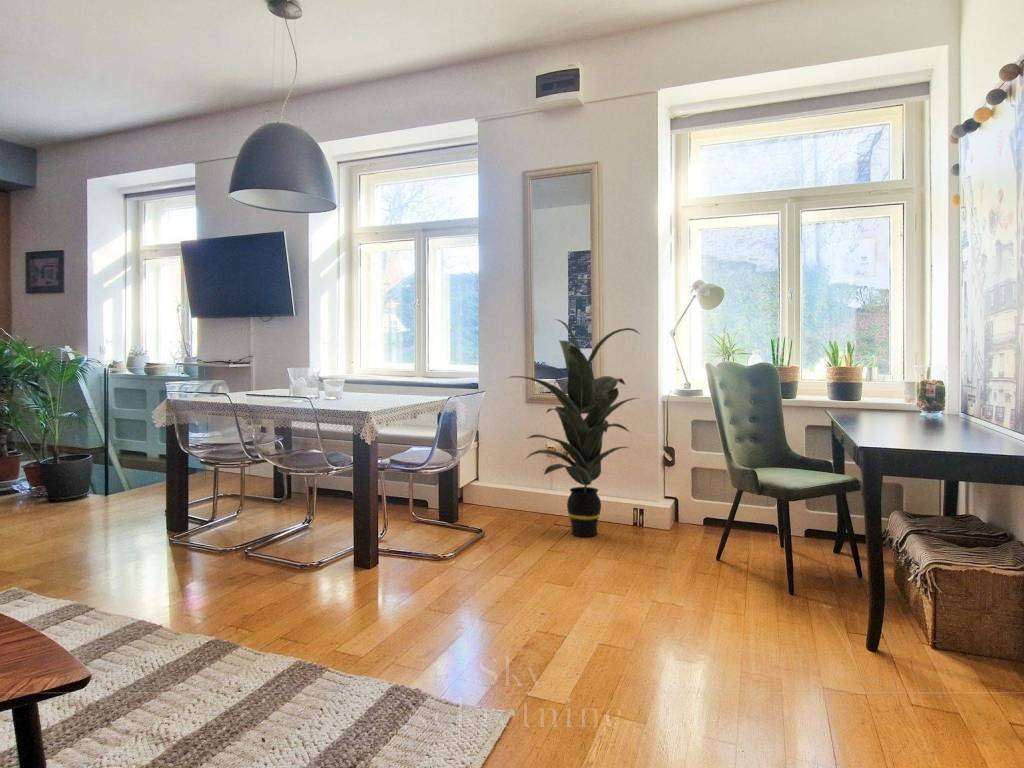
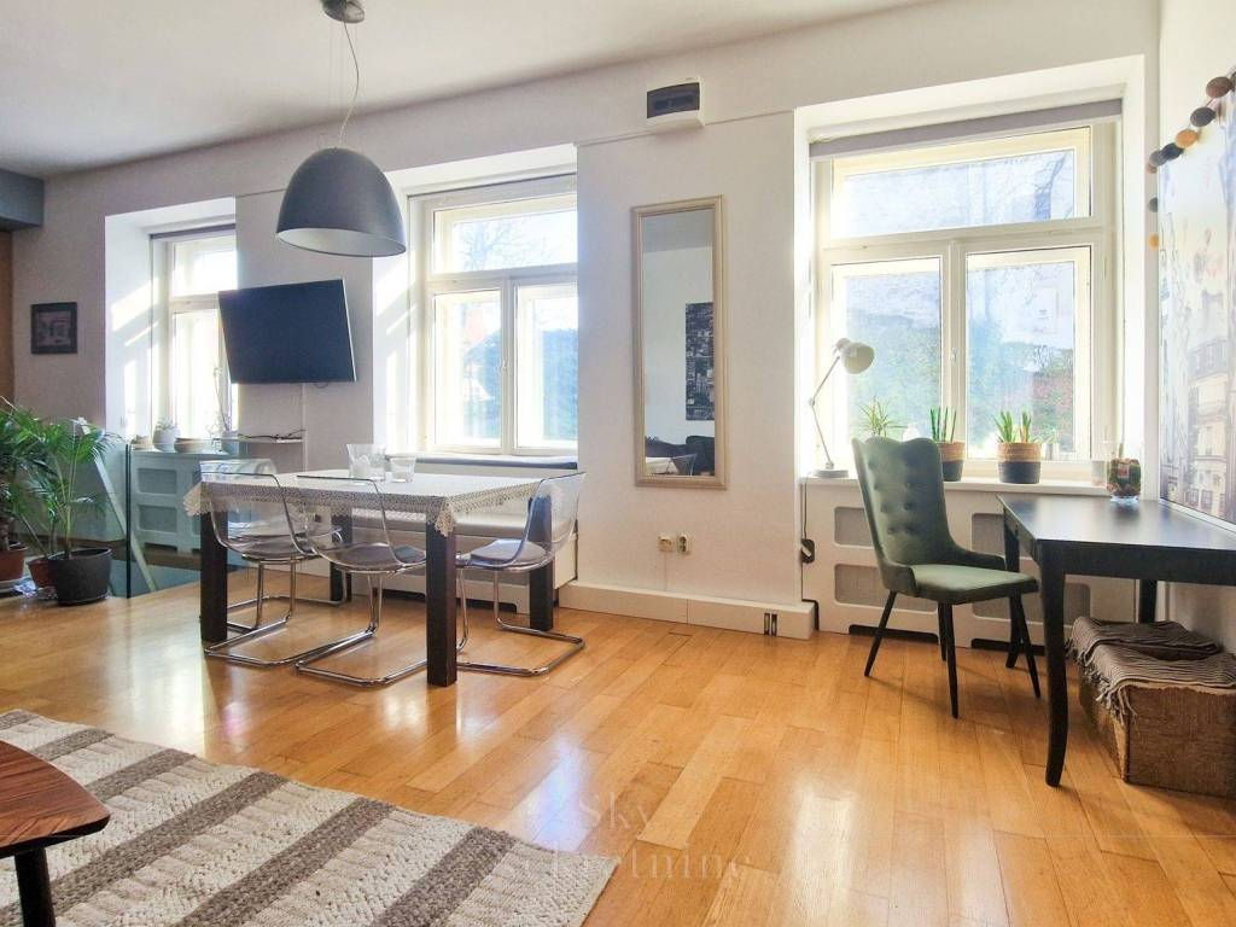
- indoor plant (577, 425)
